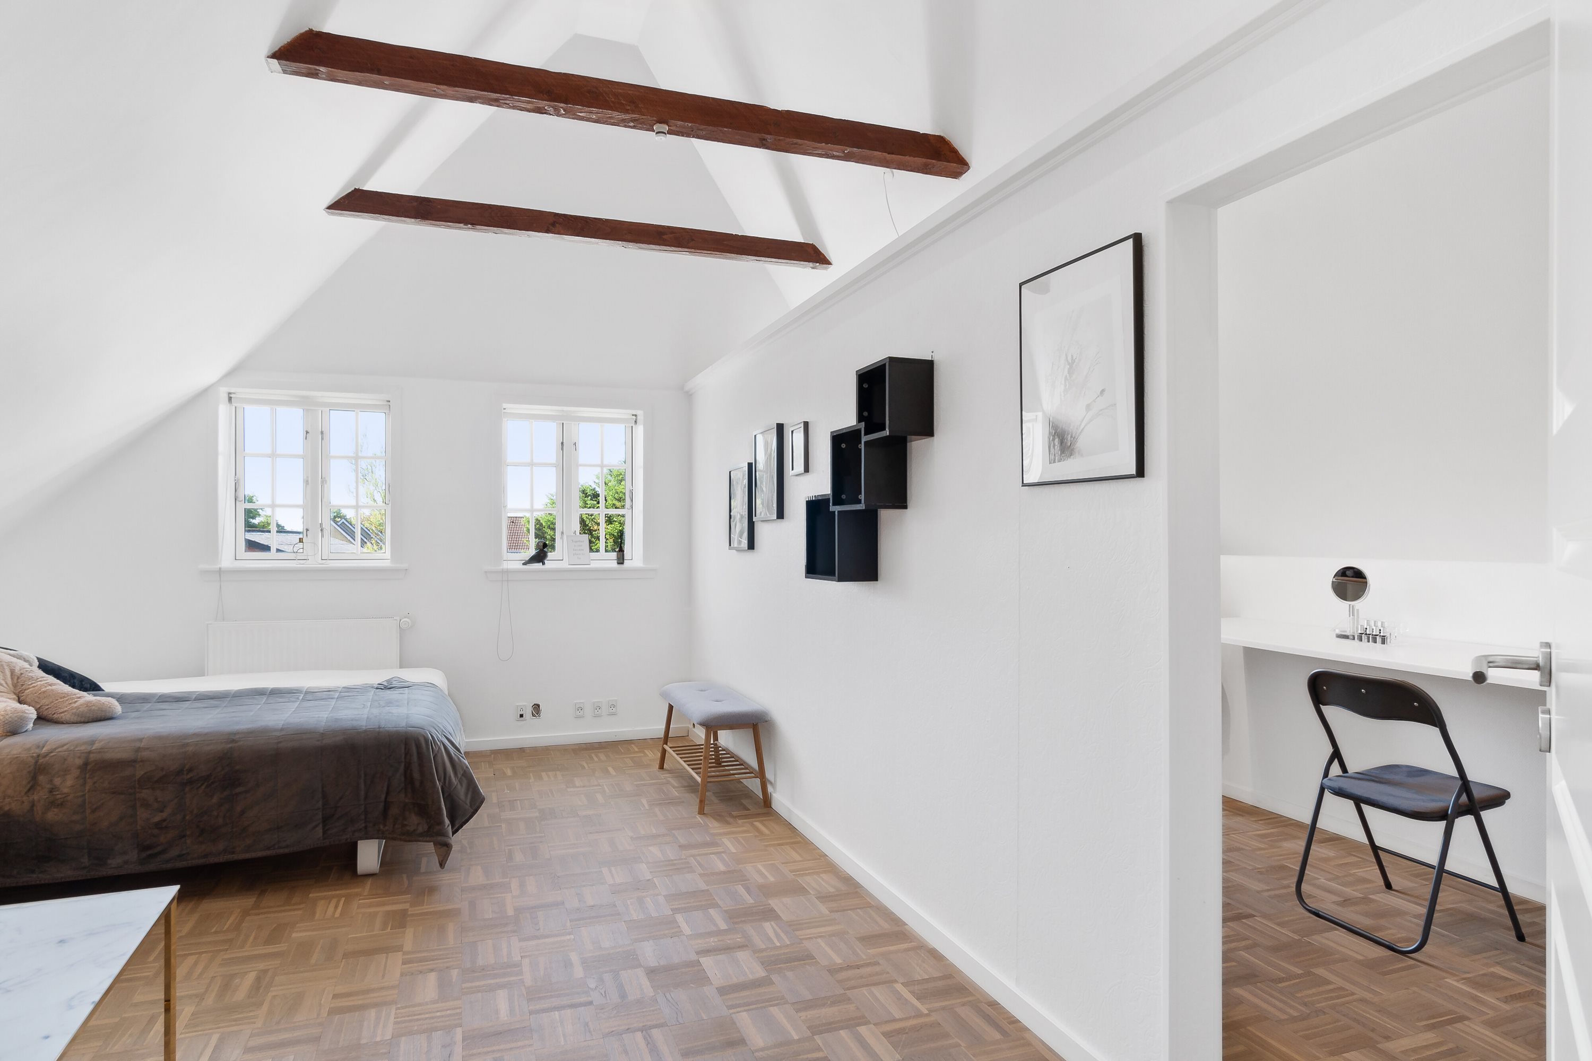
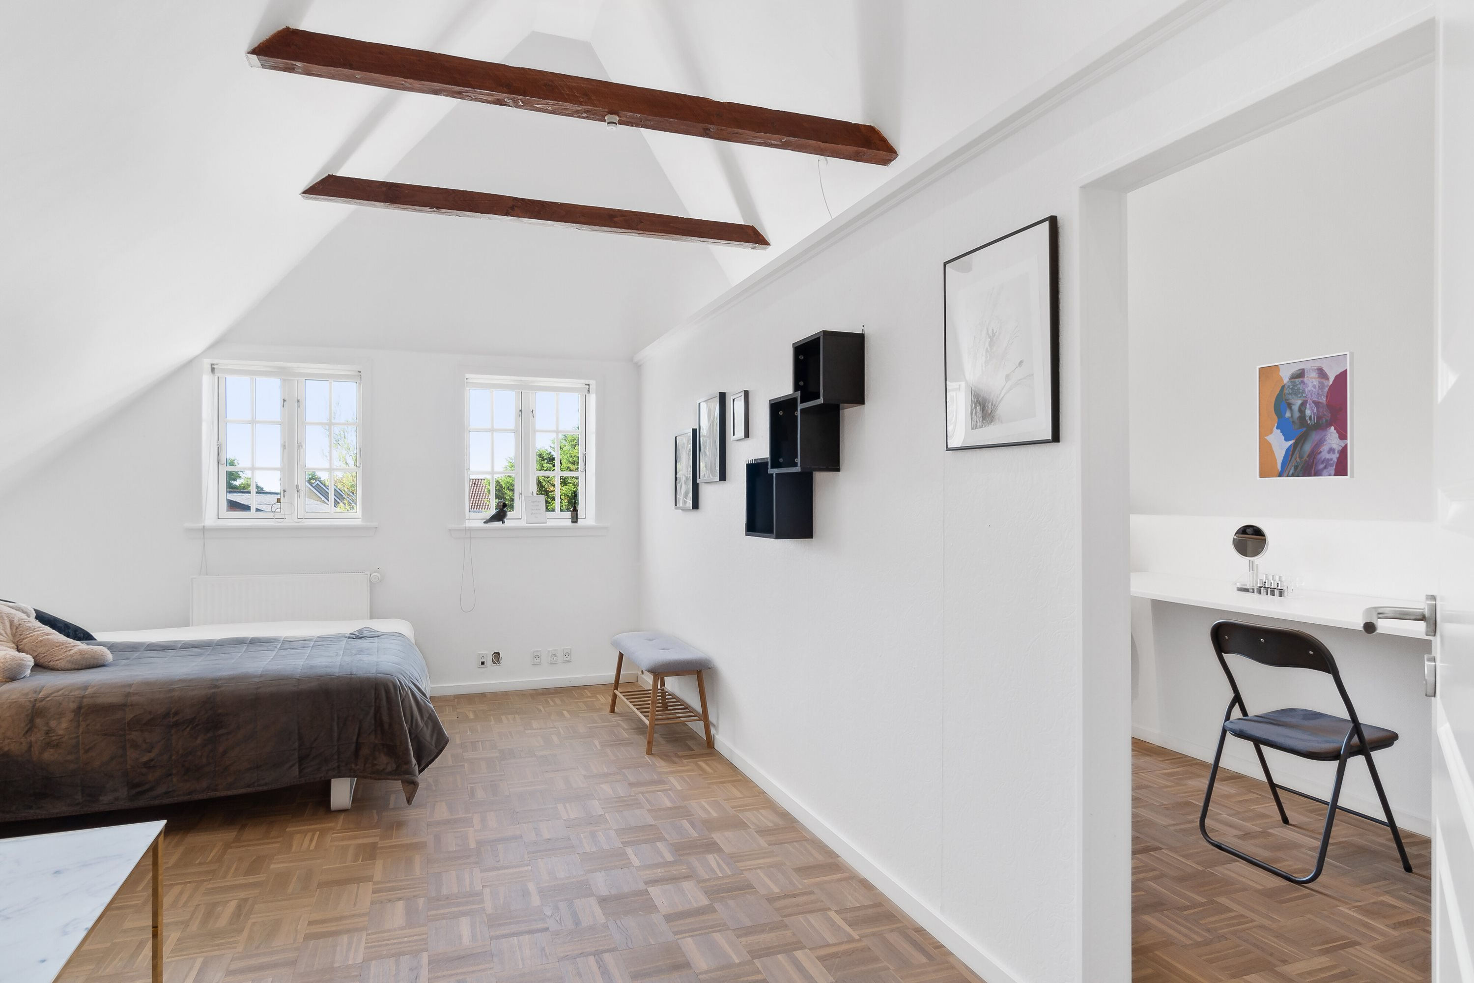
+ wall art (1303, 419)
